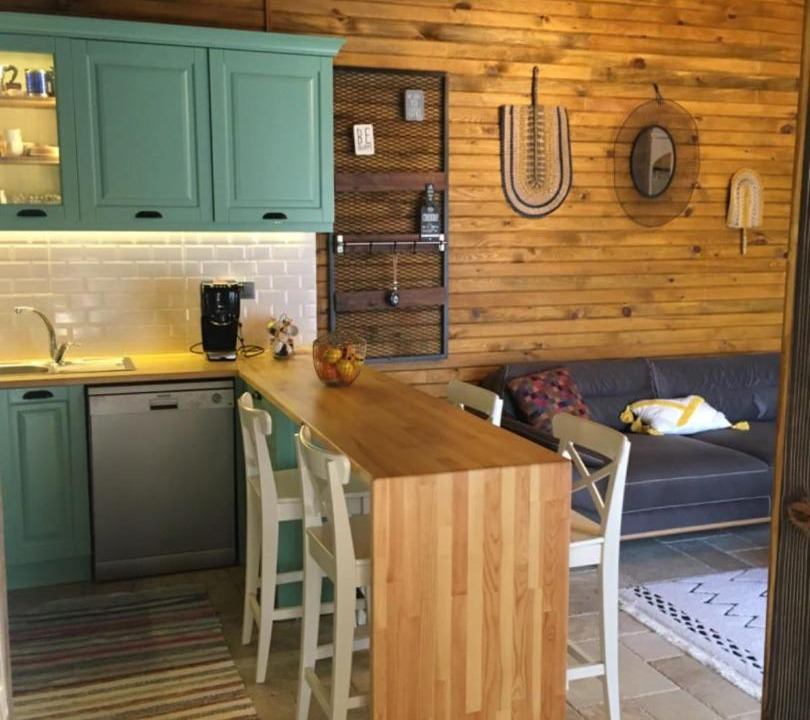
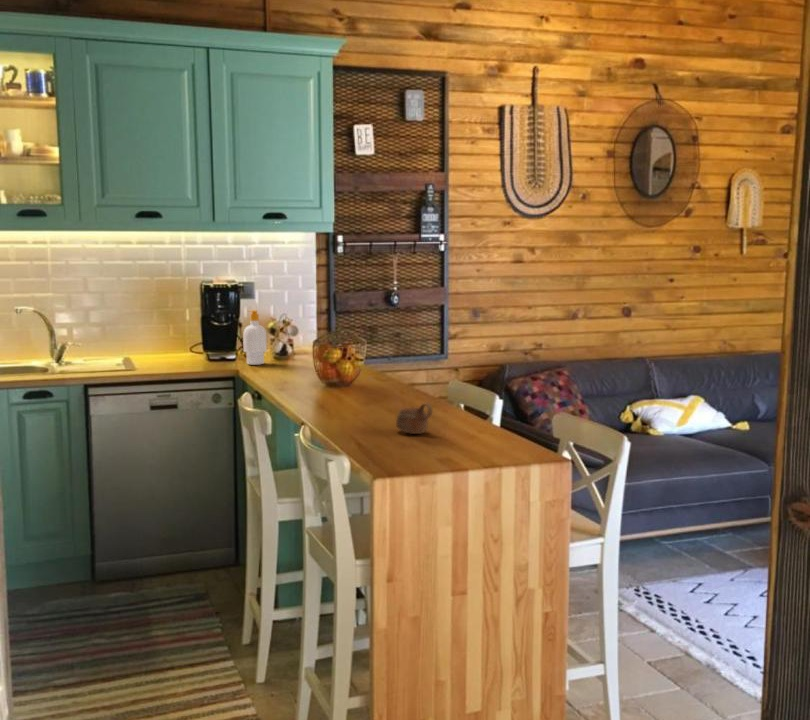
+ cup (413, 417)
+ soap bottle (254, 337)
